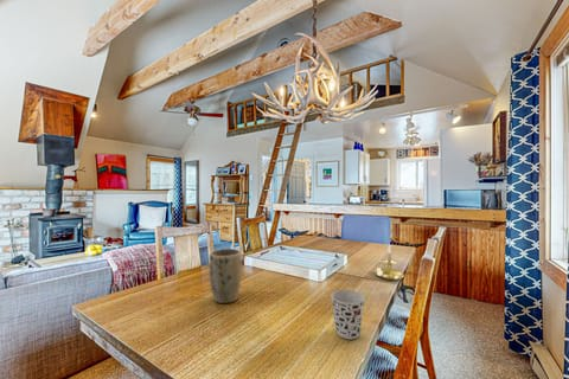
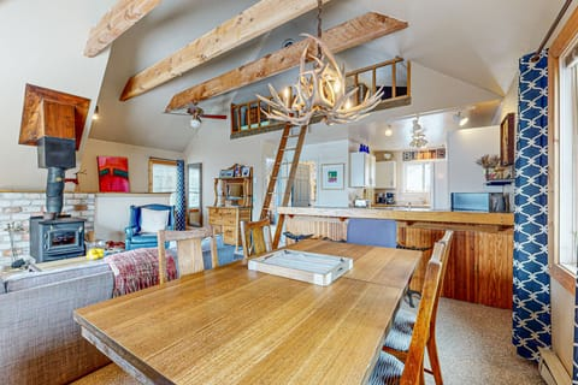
- cup (347, 314)
- candle holder (388, 258)
- plant pot (225, 275)
